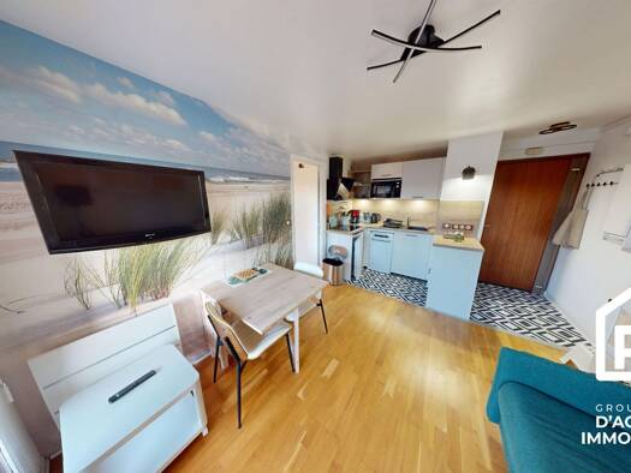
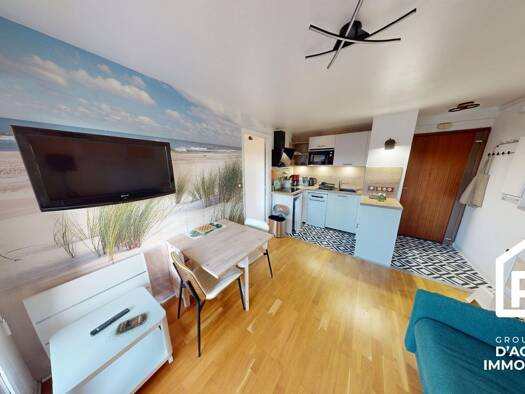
+ smartphone (132, 323)
